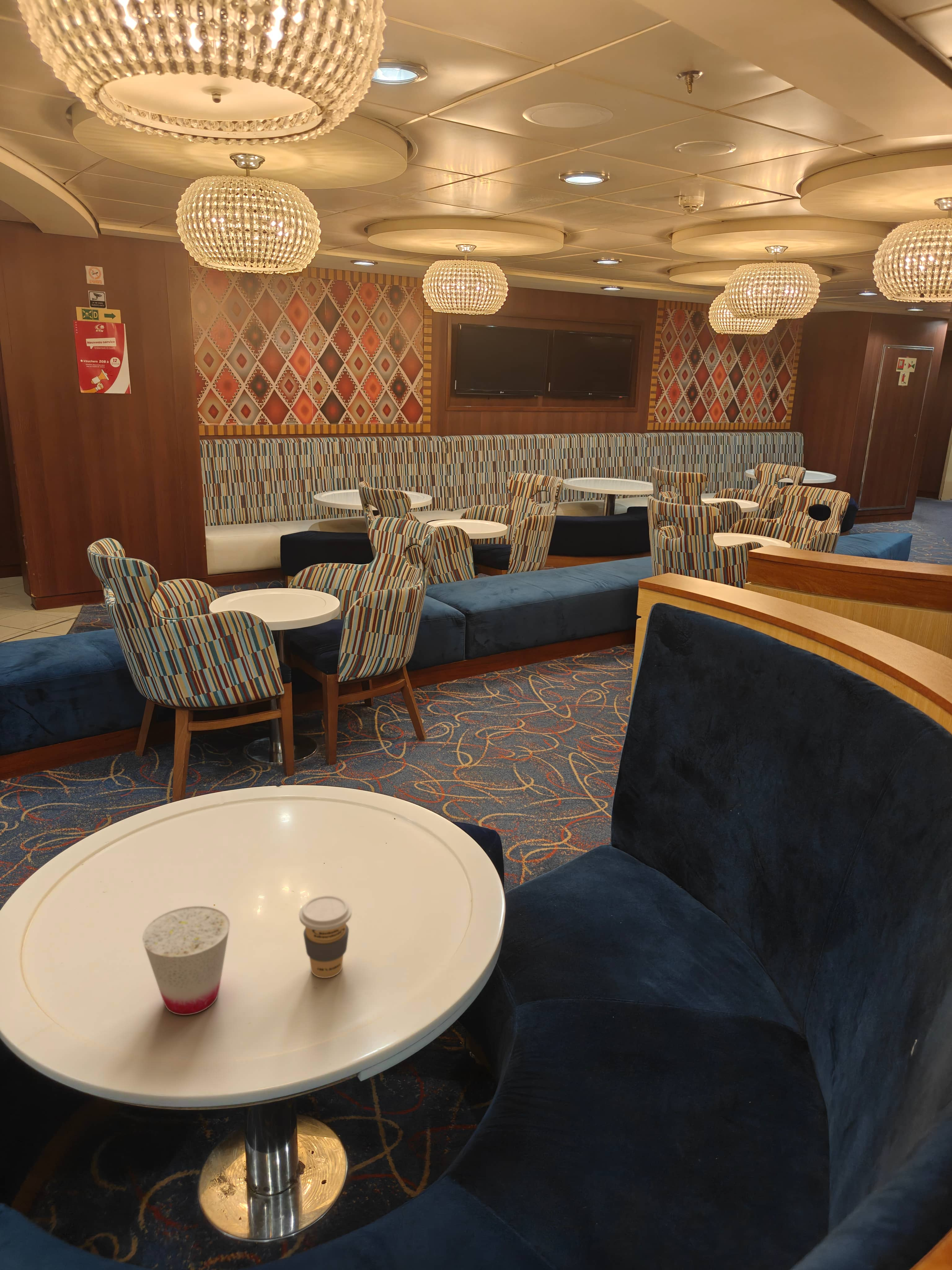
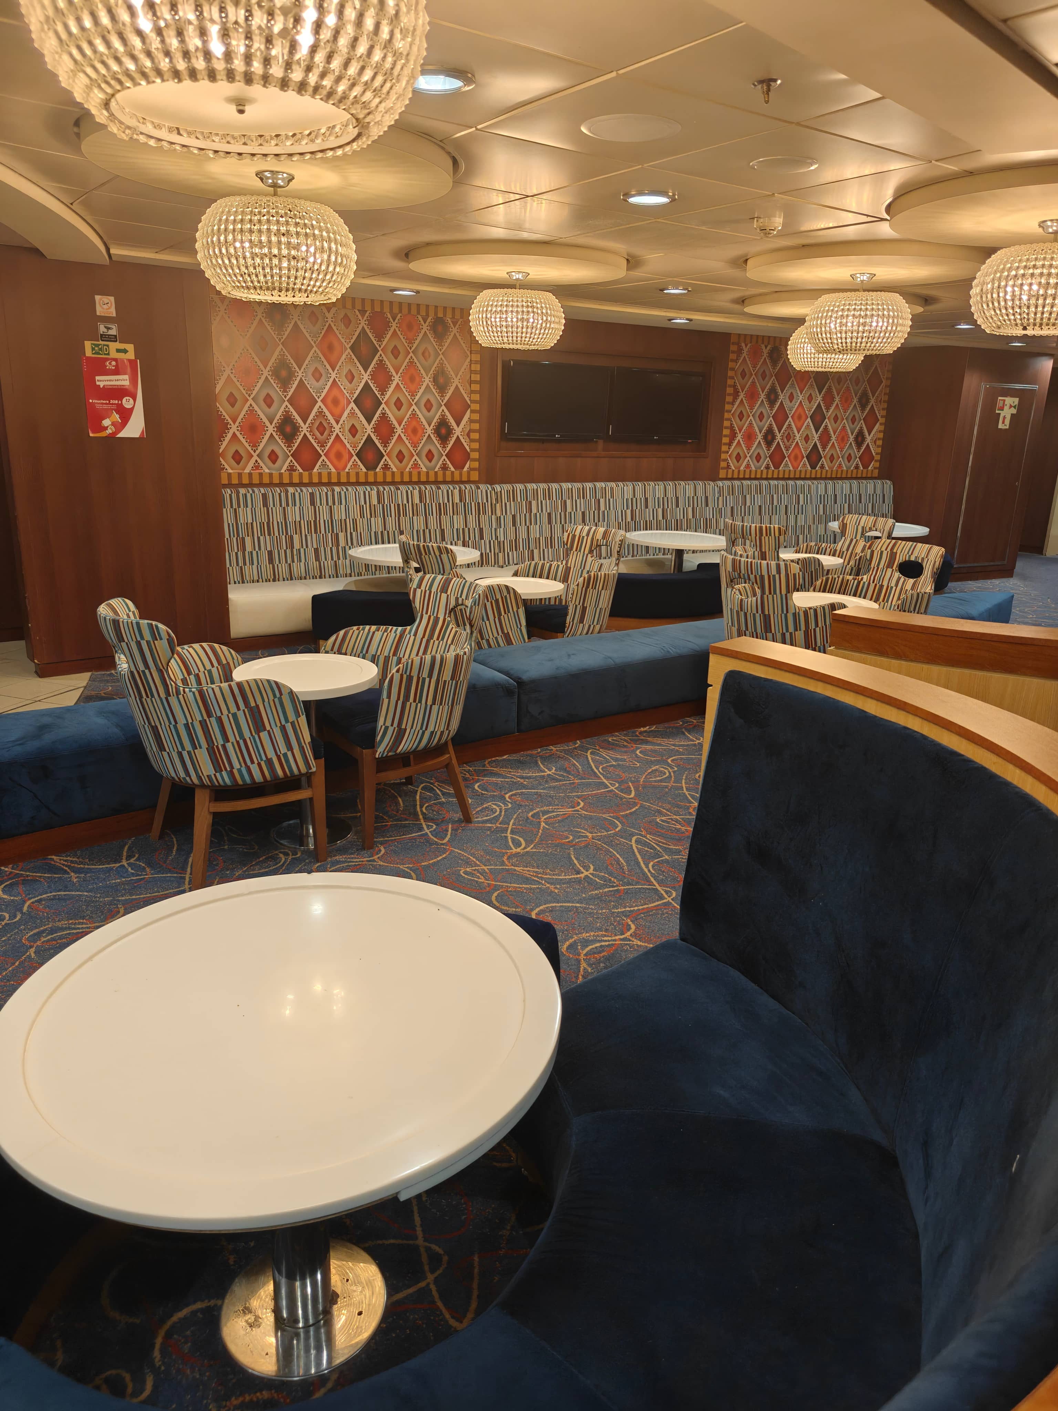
- cup (189, 965)
- coffee cup (326, 938)
